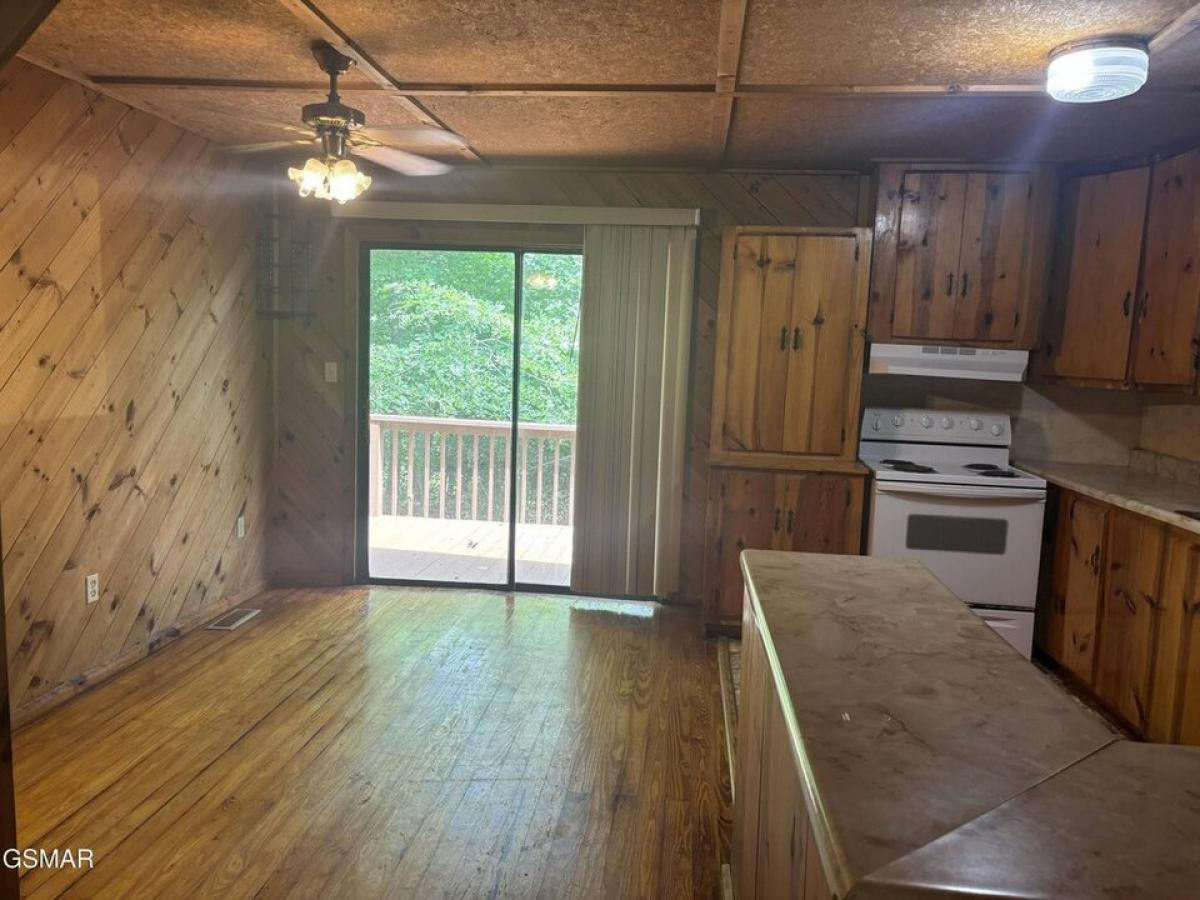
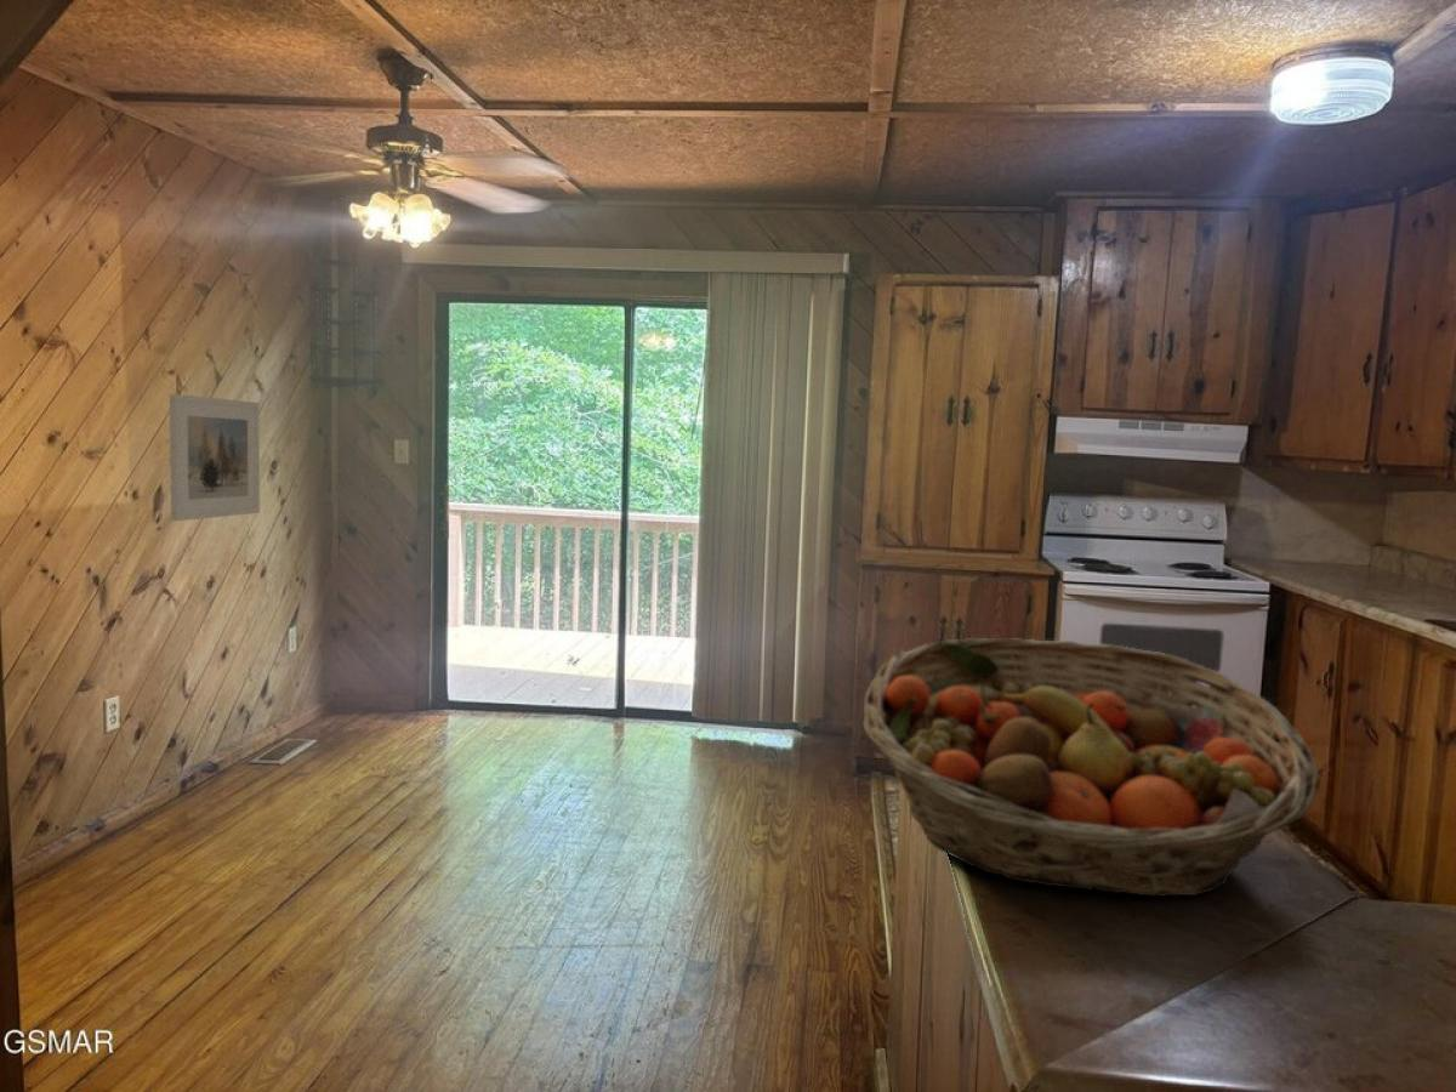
+ fruit basket (1071, 752)
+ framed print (217, 457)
